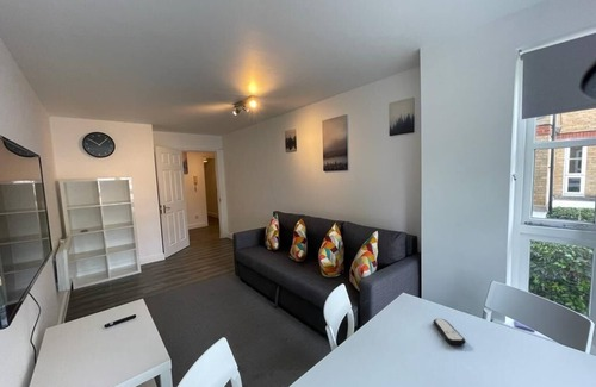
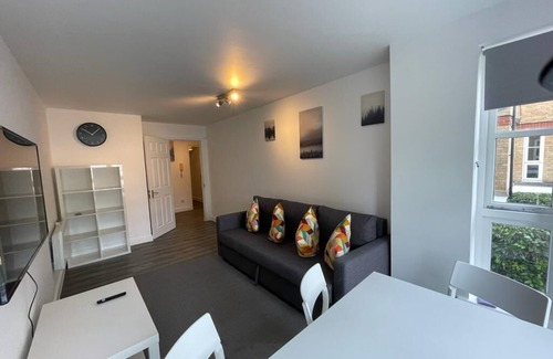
- remote control (447, 330)
